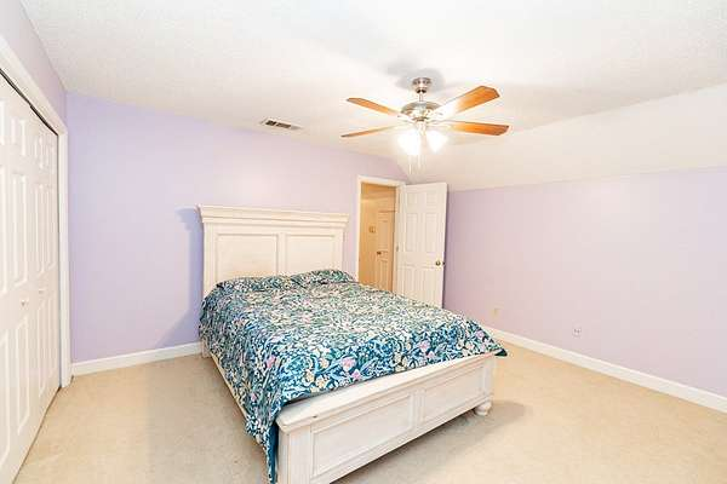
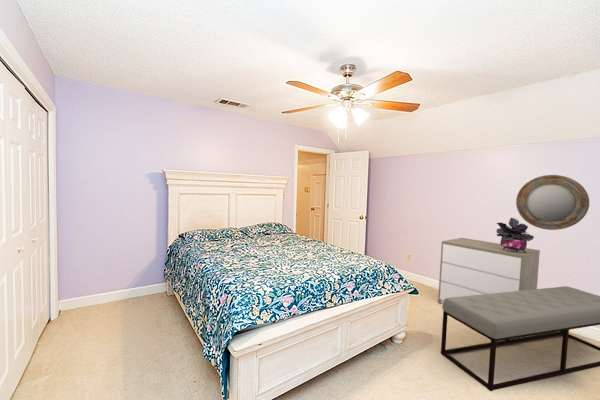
+ home mirror (549, 202)
+ dresser (485, 278)
+ bench (534, 328)
+ potted plant (514, 234)
